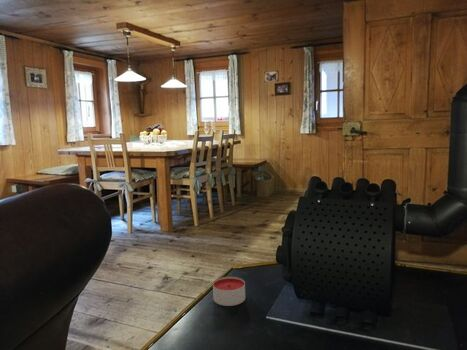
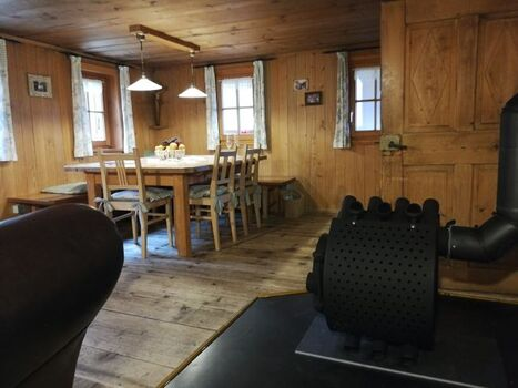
- candle (229, 290)
